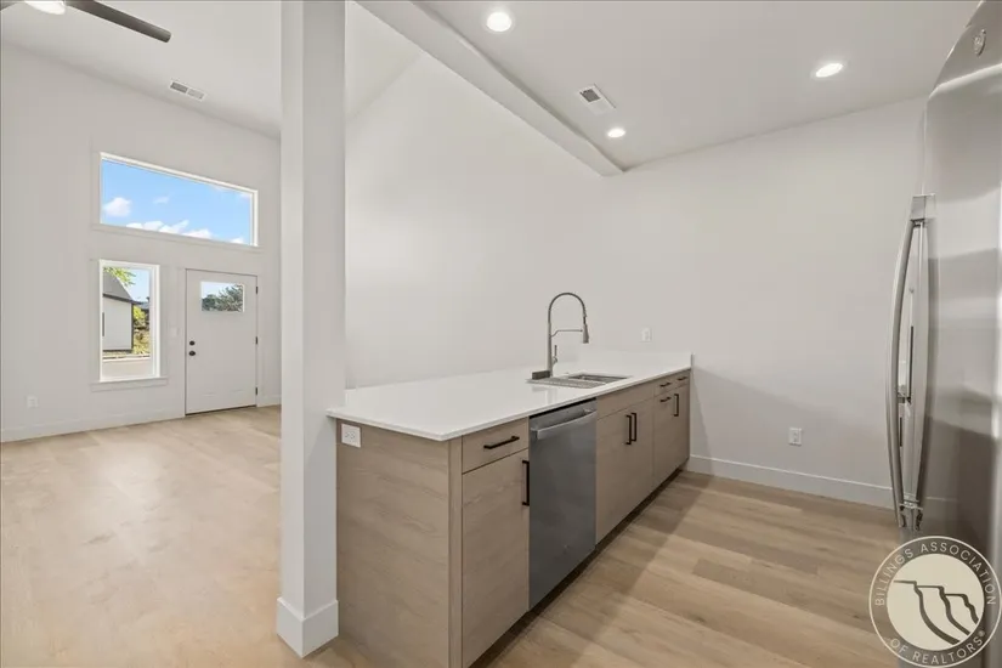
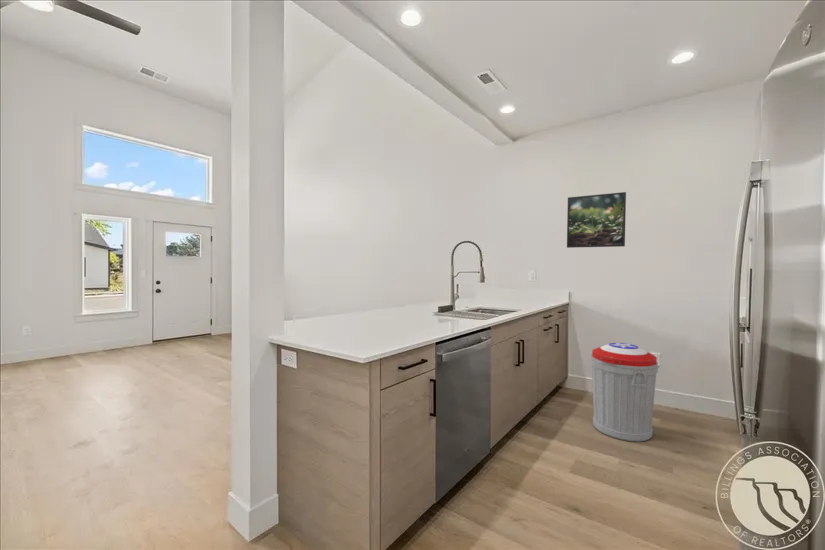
+ trash can (622, 387)
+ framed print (595, 221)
